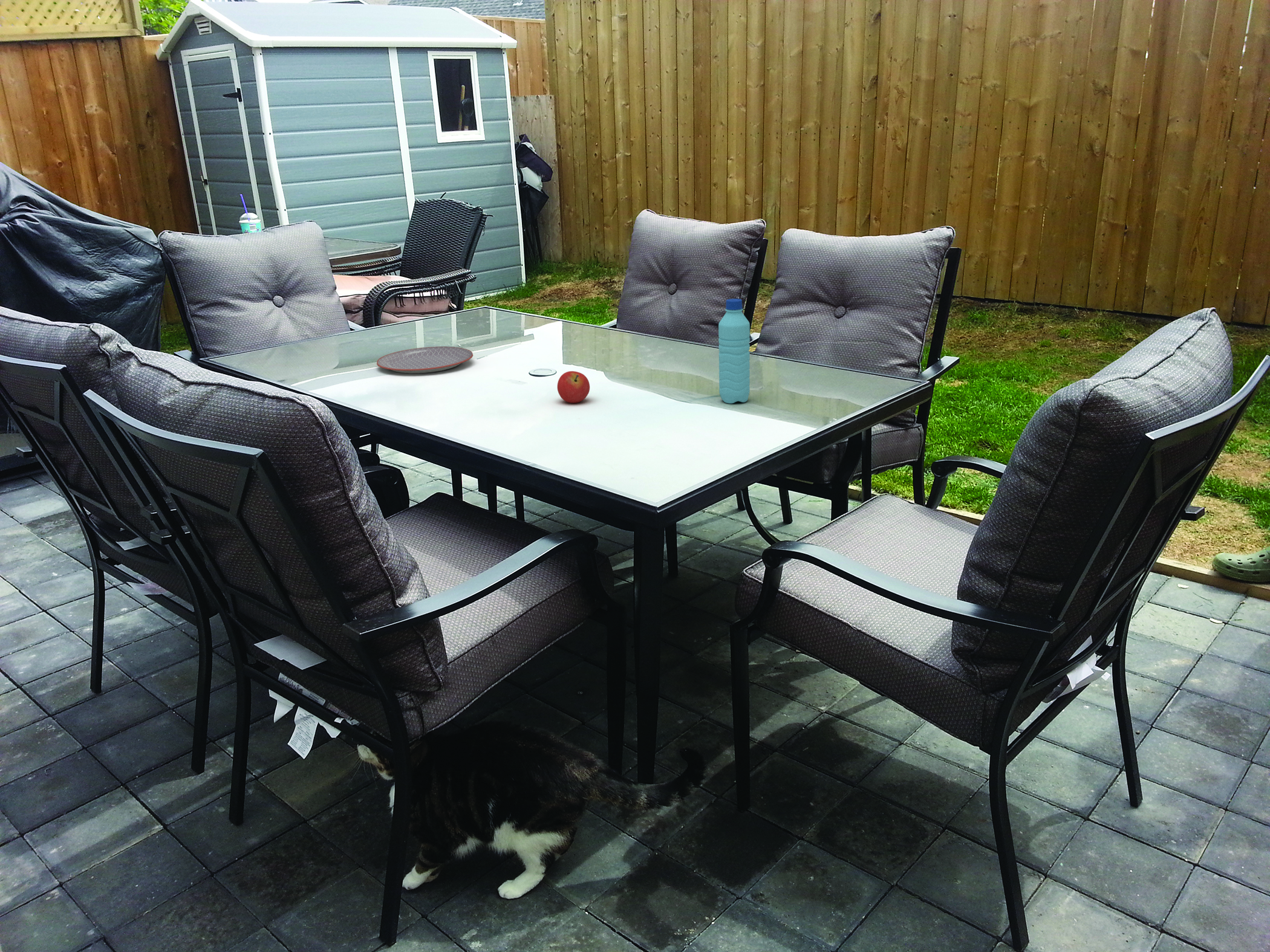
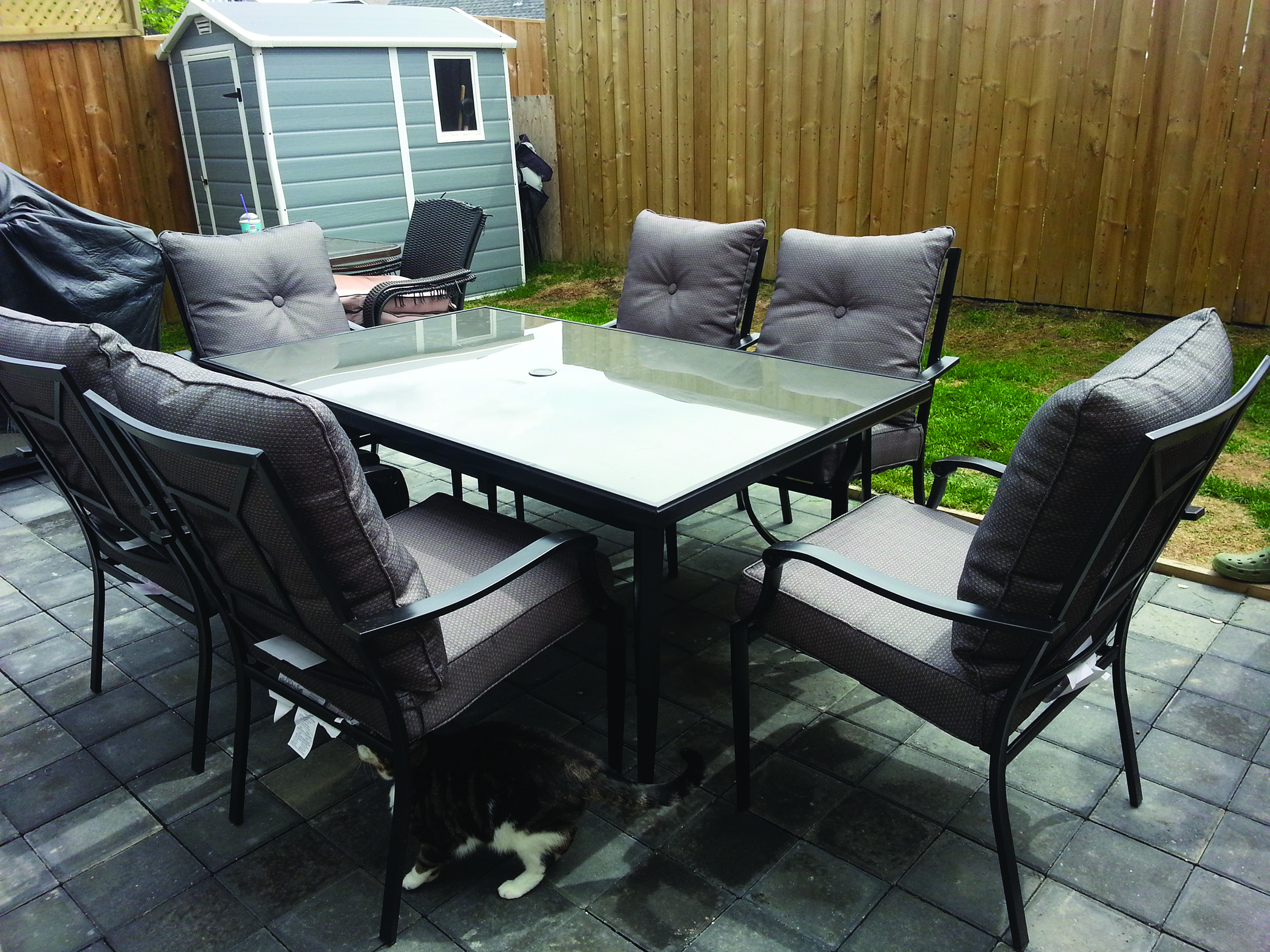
- fruit (573, 387)
- plate (425, 361)
- water bottle (734, 351)
